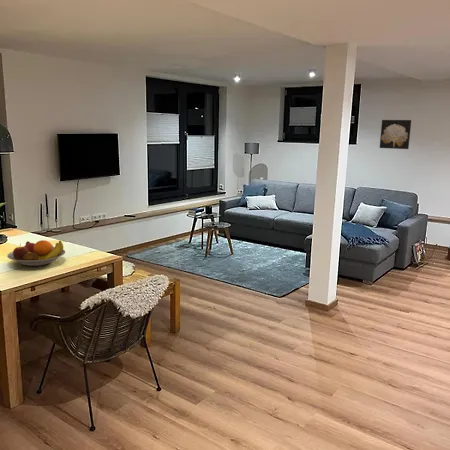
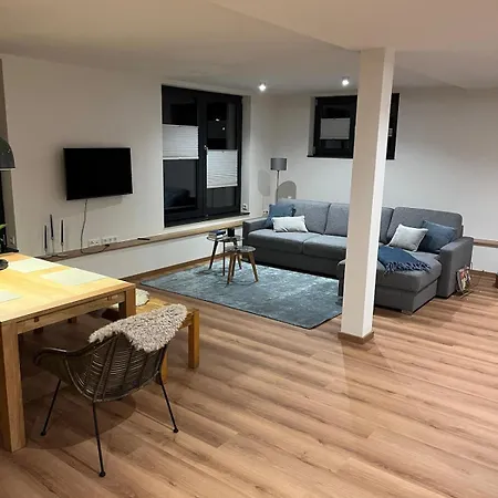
- wall art (395, 134)
- fruit bowl (36, 251)
